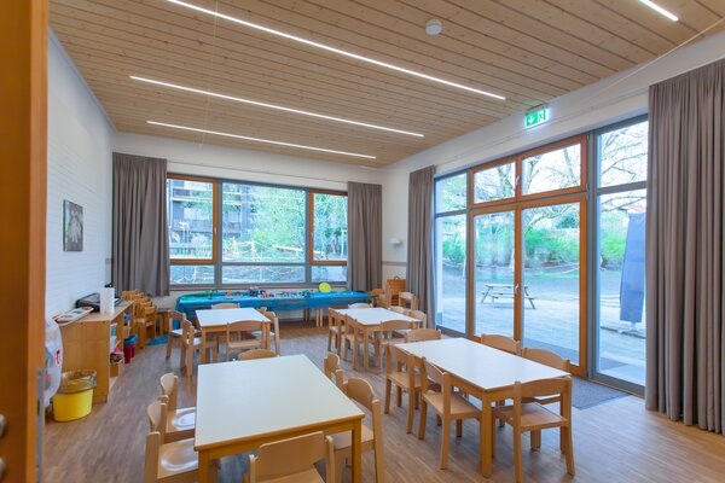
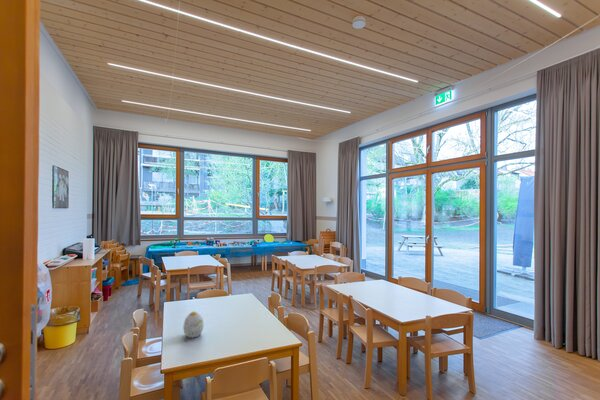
+ decorative egg (193, 323)
